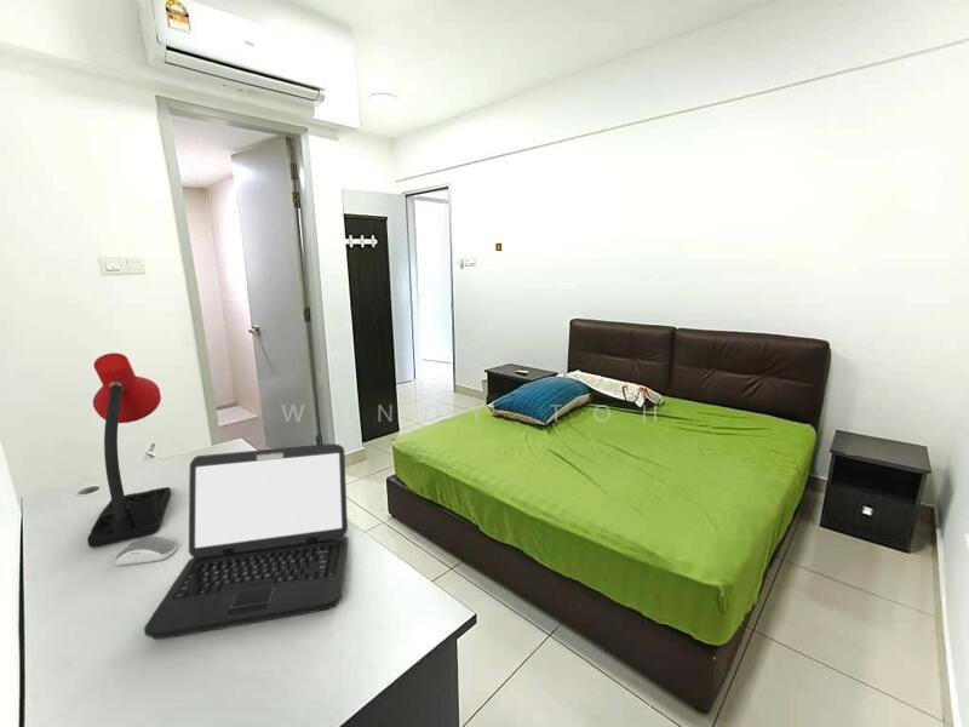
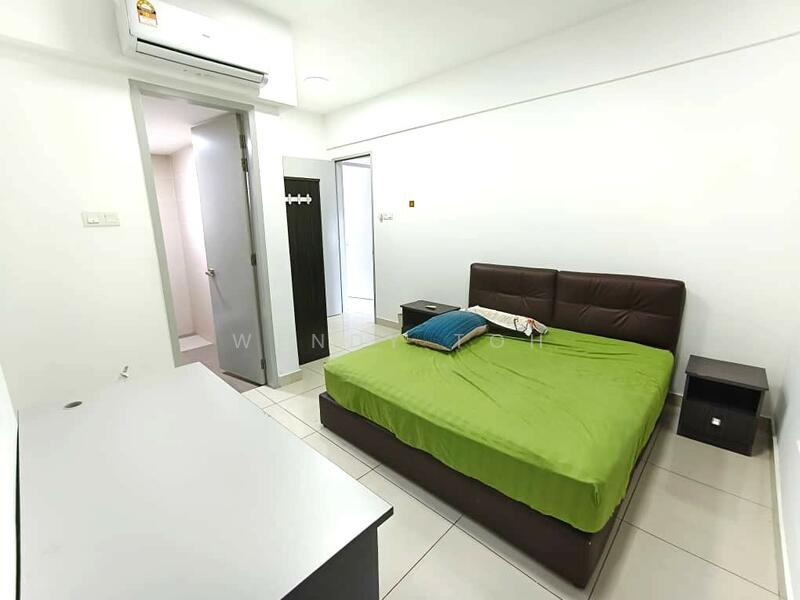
- computer mouse (147, 546)
- desk lamp (116, 436)
- laptop (259, 526)
